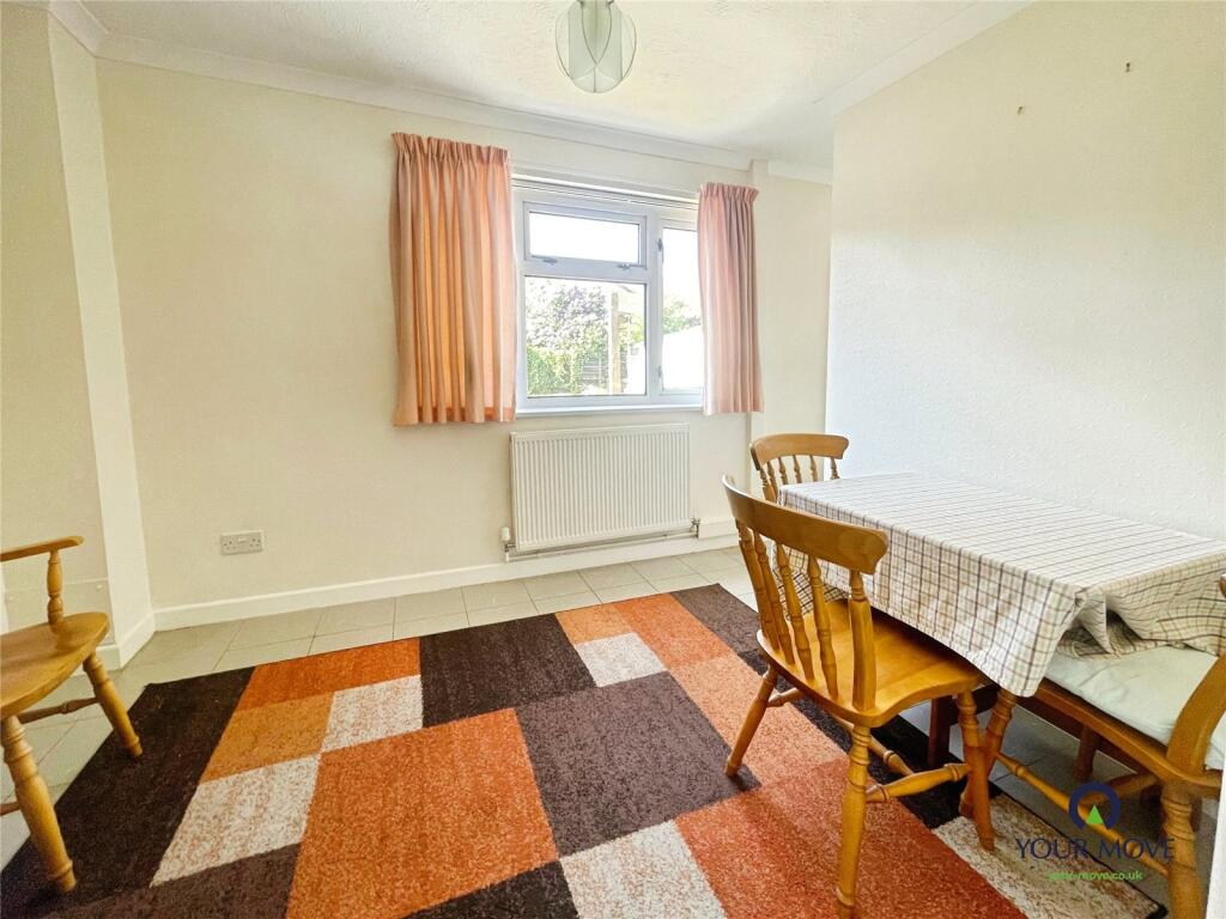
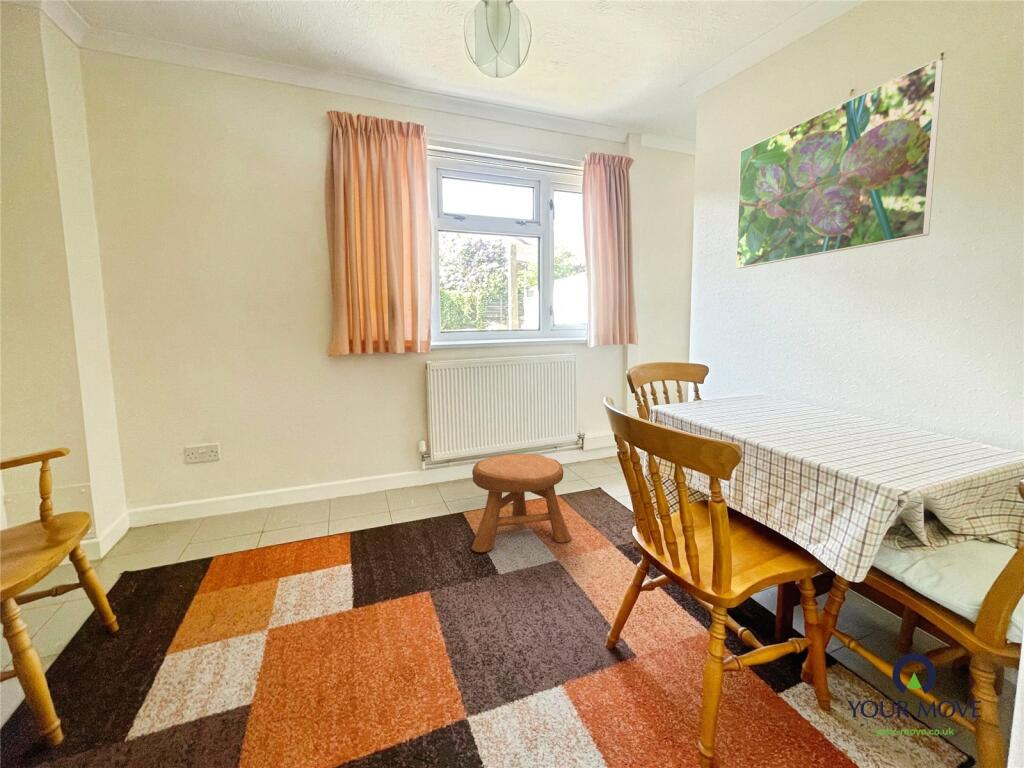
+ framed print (818, 185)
+ stool (514, 501)
